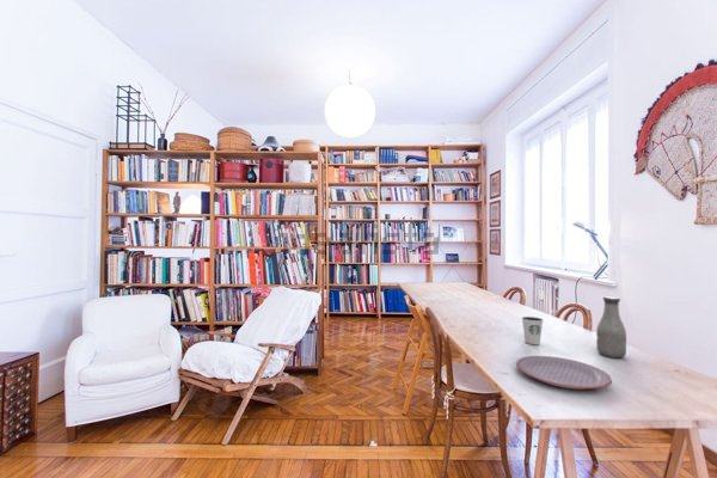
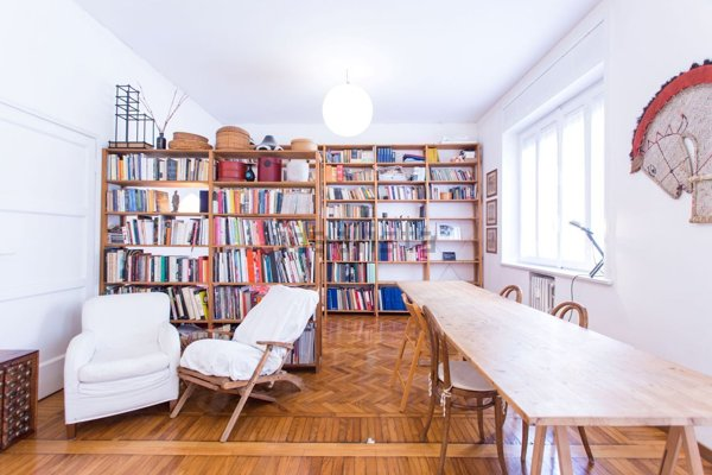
- dixie cup (532, 330)
- plate (560, 373)
- bottle (611, 325)
